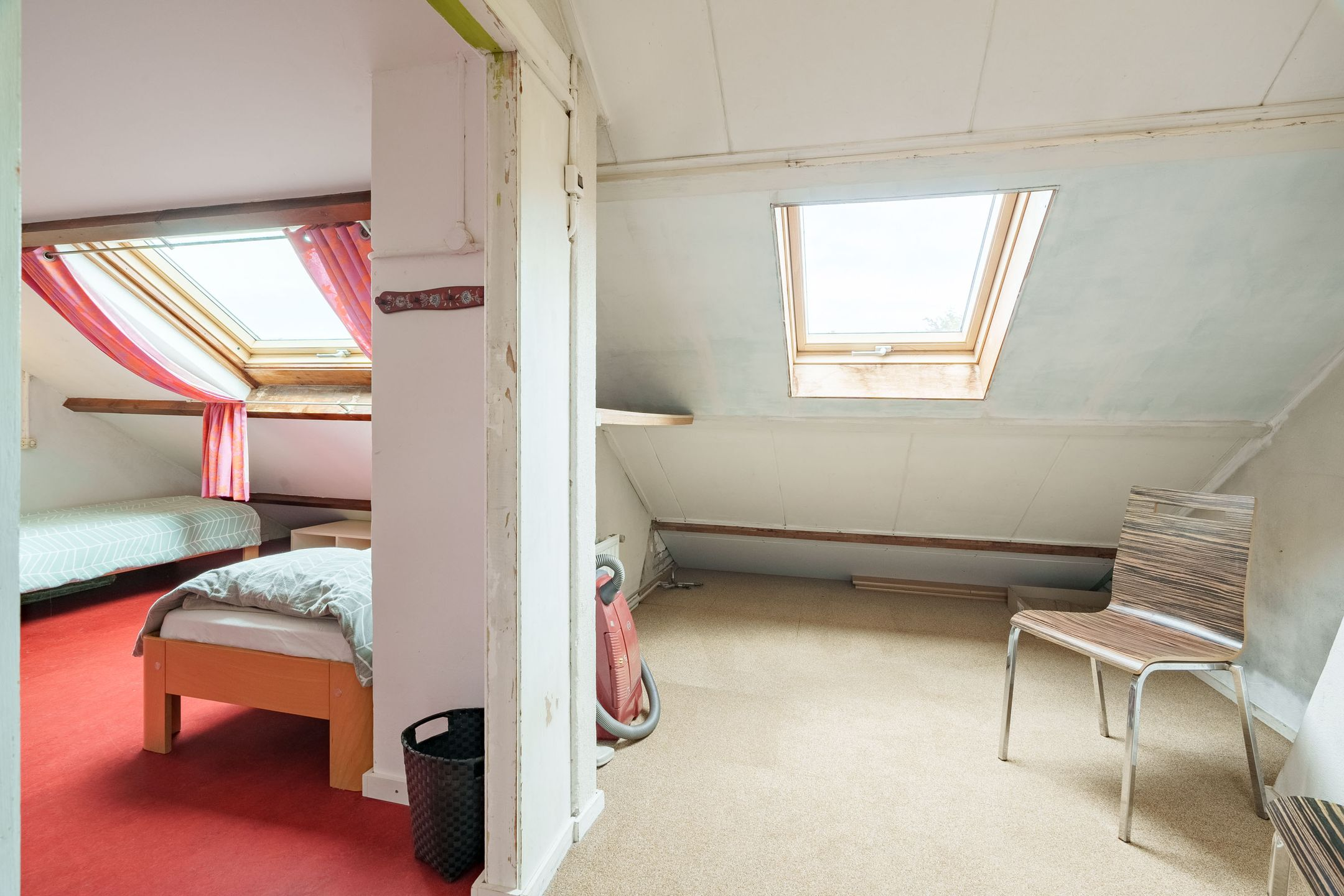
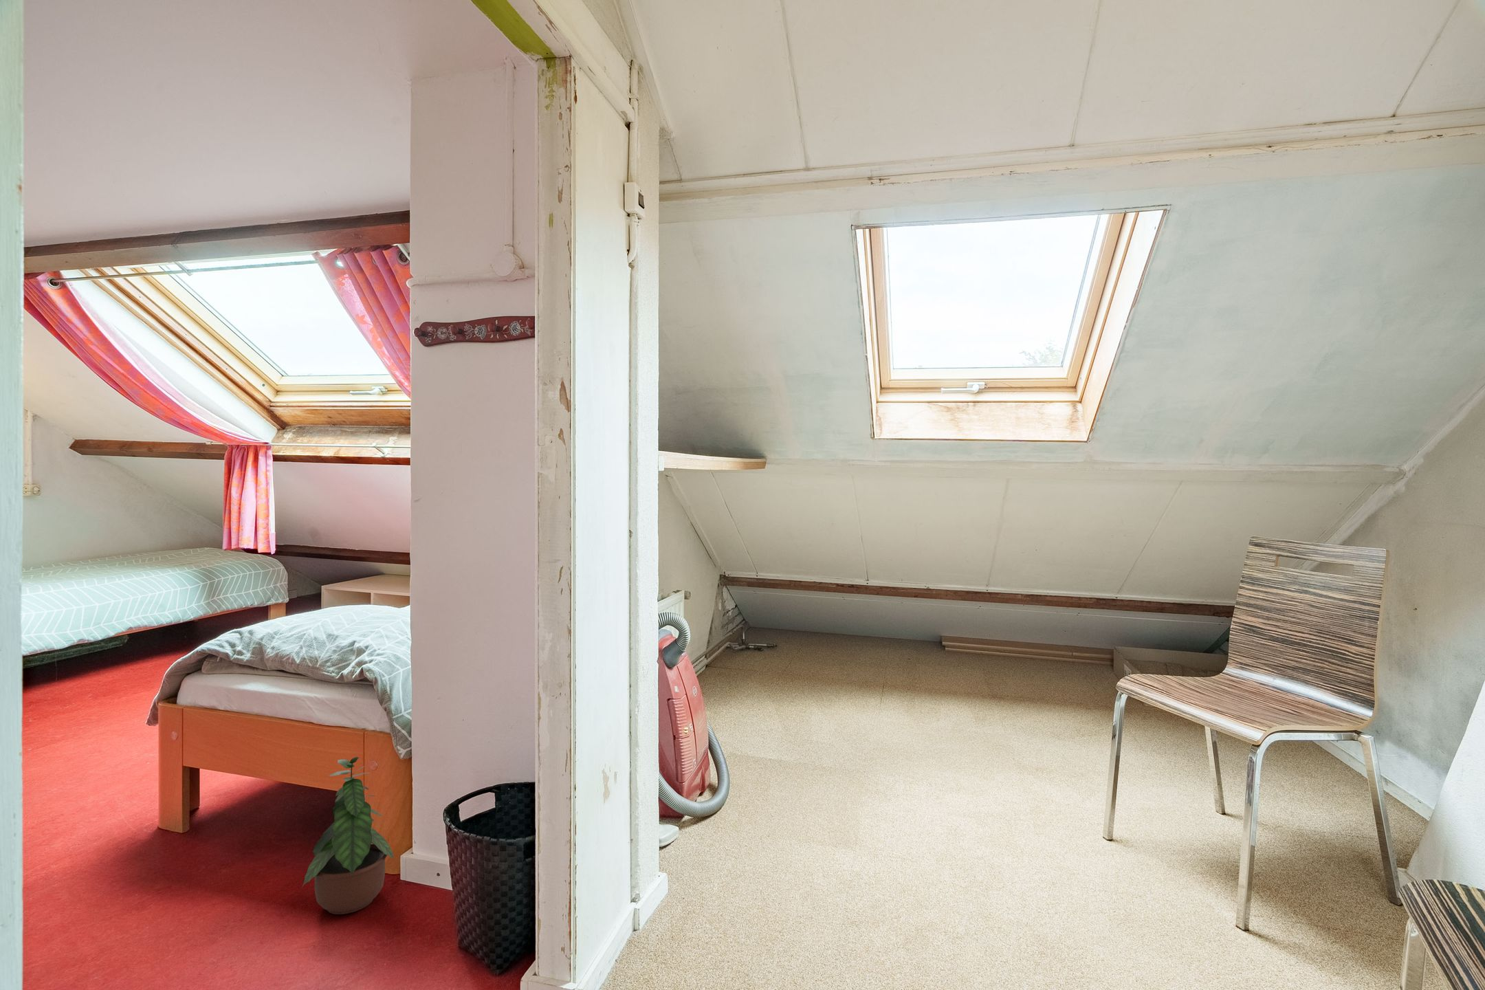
+ potted plant (348, 830)
